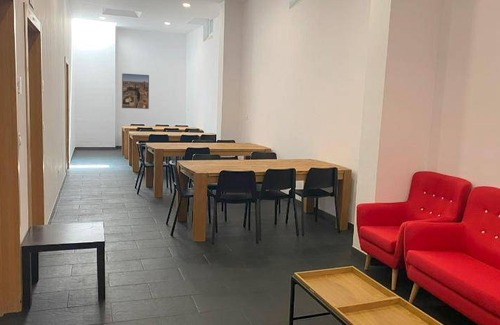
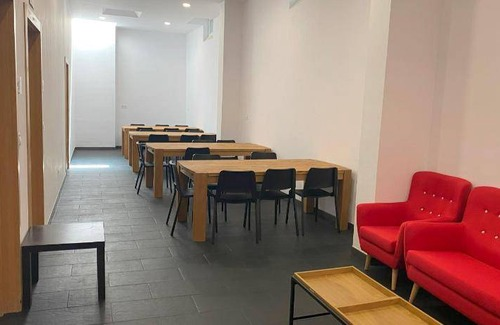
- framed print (135, 91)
